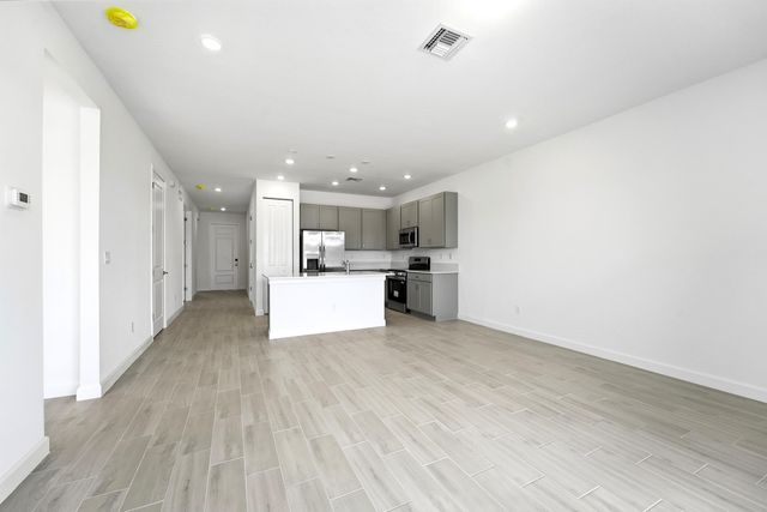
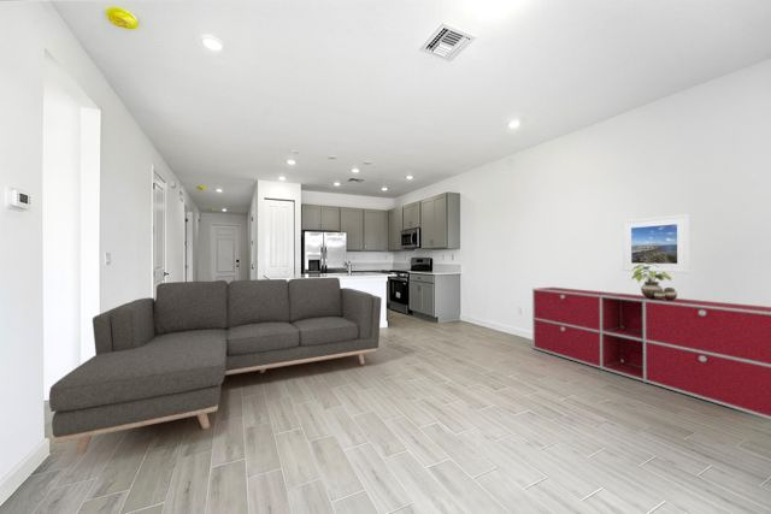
+ sofa (264, 331)
+ potted plant (651, 280)
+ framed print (653, 244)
+ storage cabinet (631, 335)
